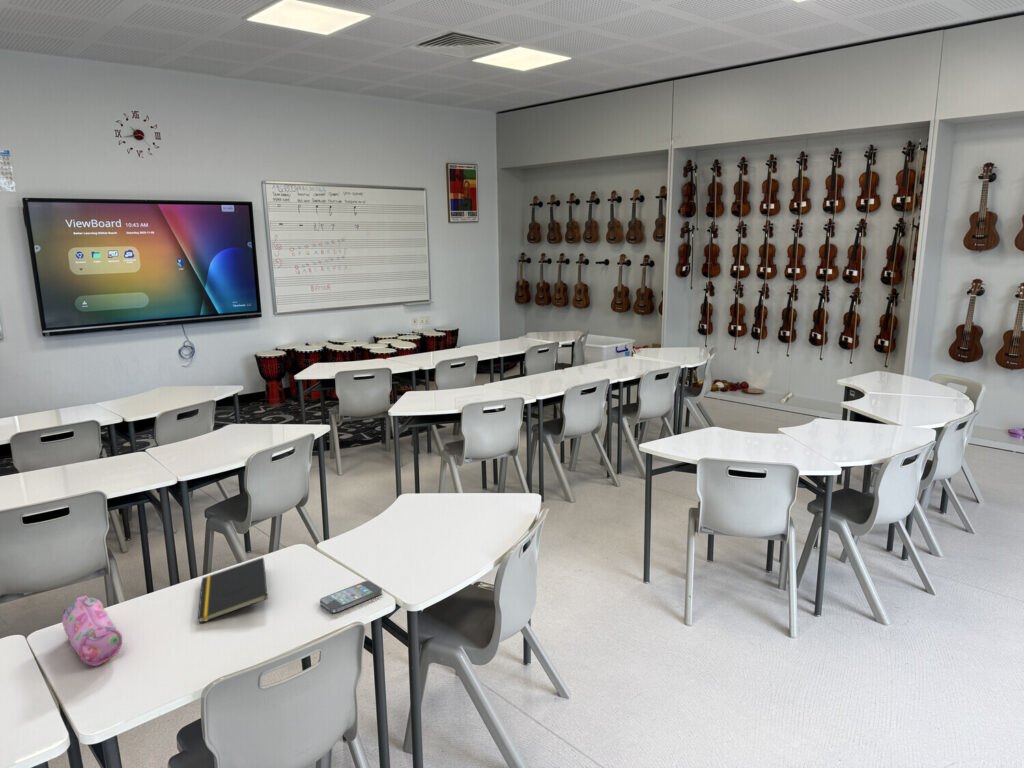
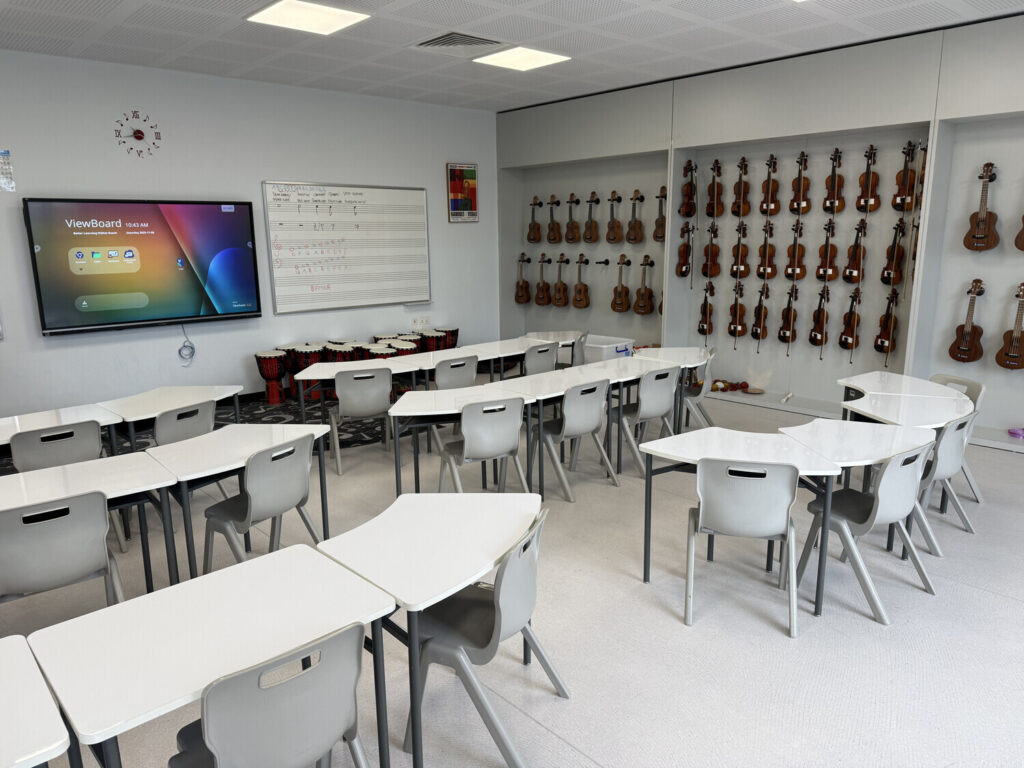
- notepad (233, 587)
- pencil case (91, 628)
- smartphone (351, 596)
